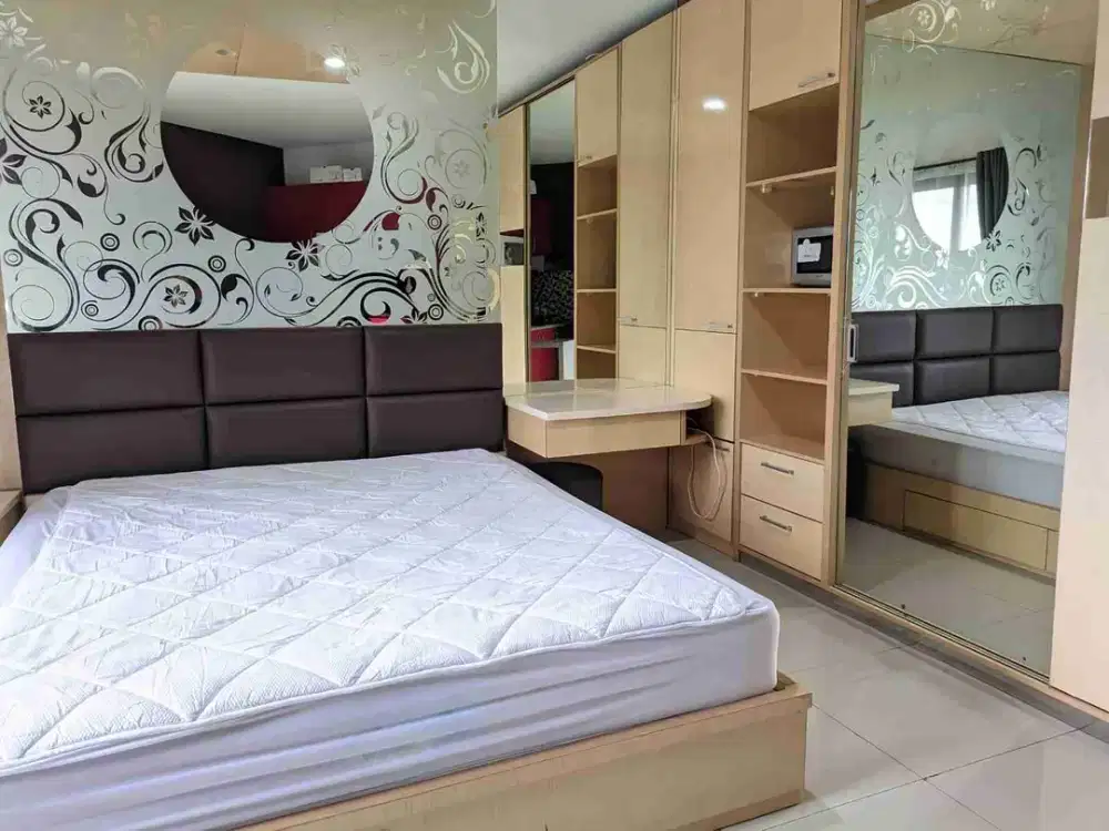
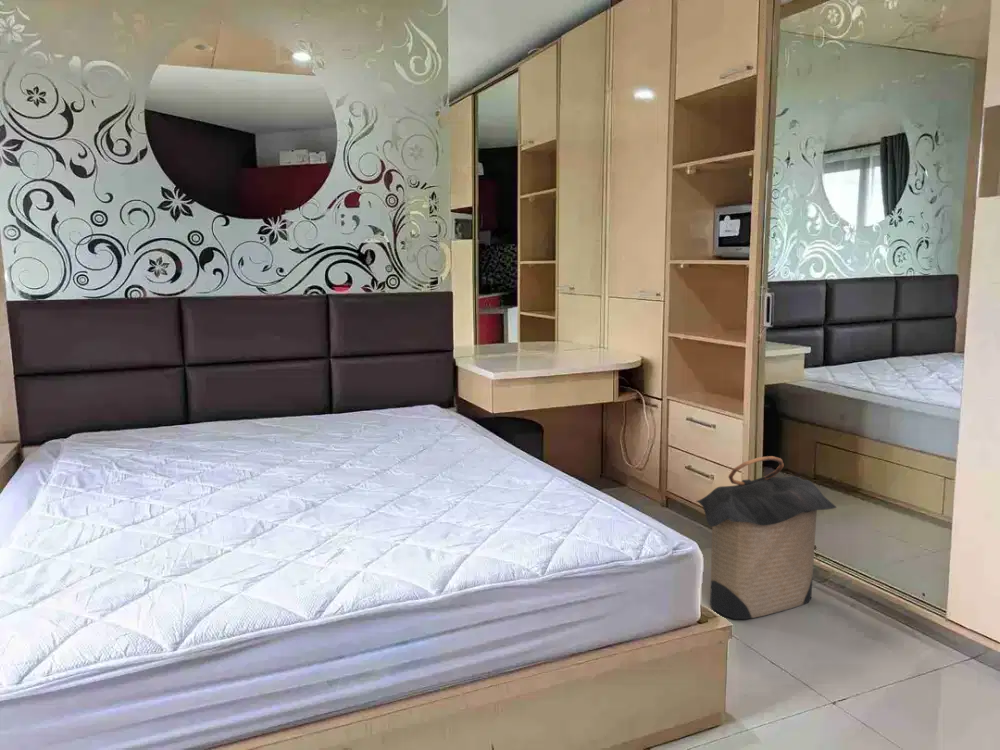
+ laundry hamper (763, 526)
